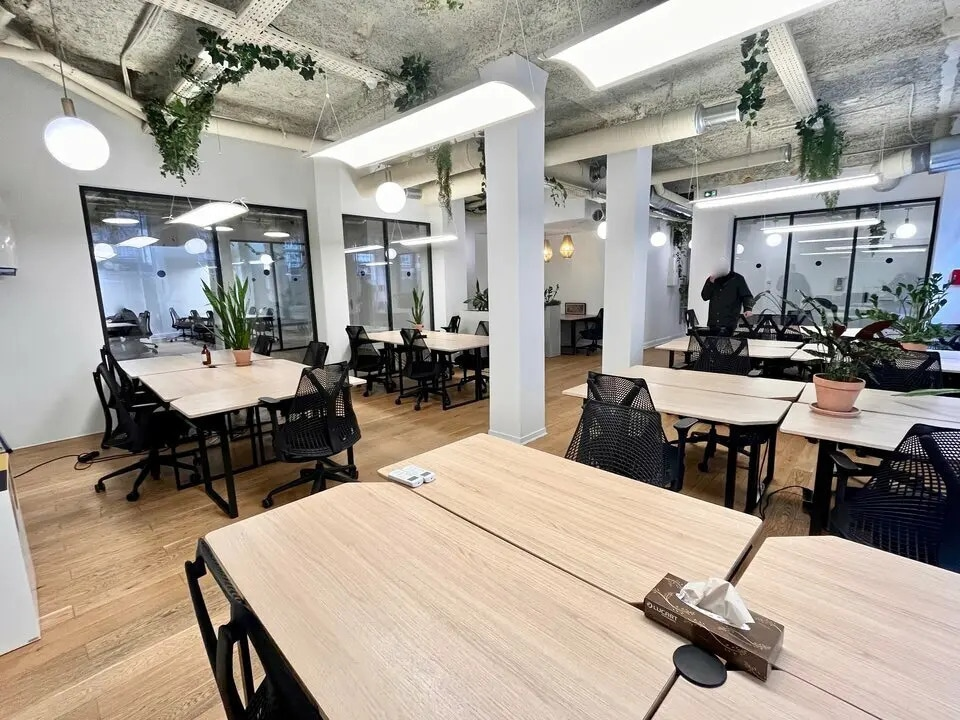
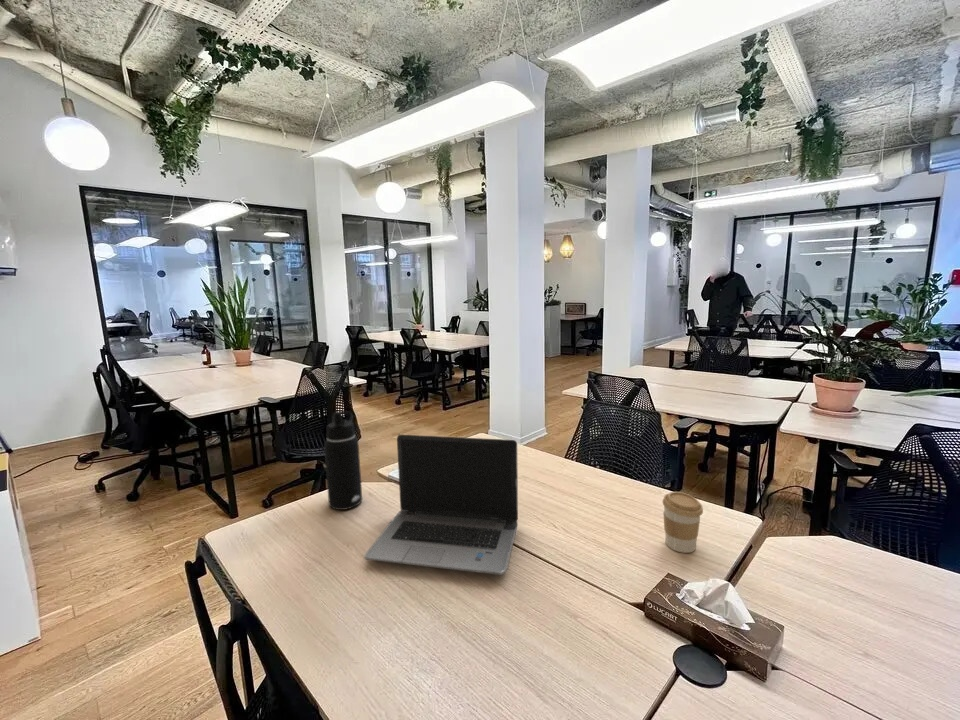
+ coffee cup (681, 521)
+ laptop computer (444, 498)
+ water bottle (343, 455)
